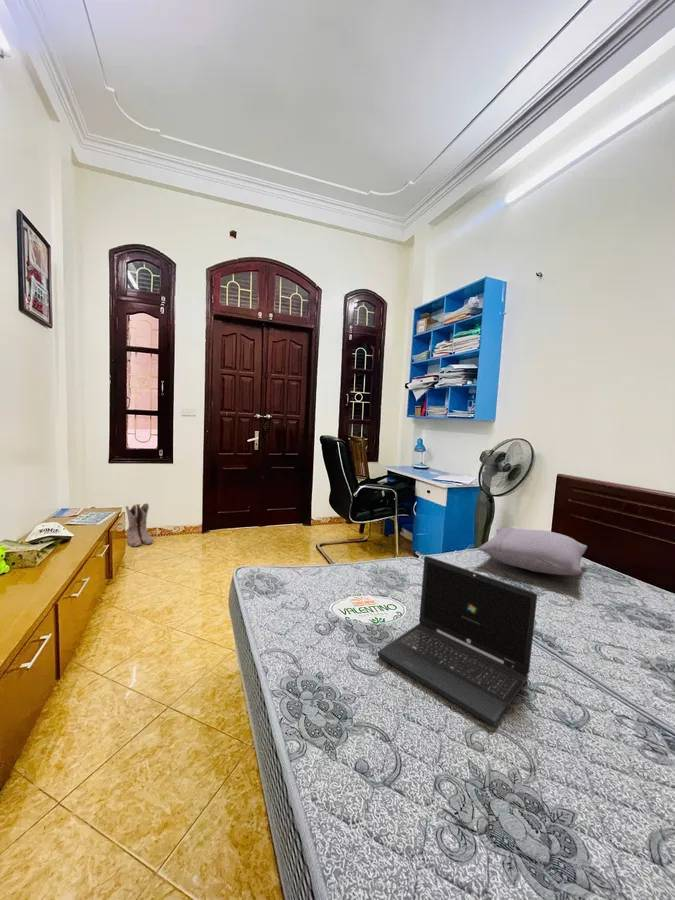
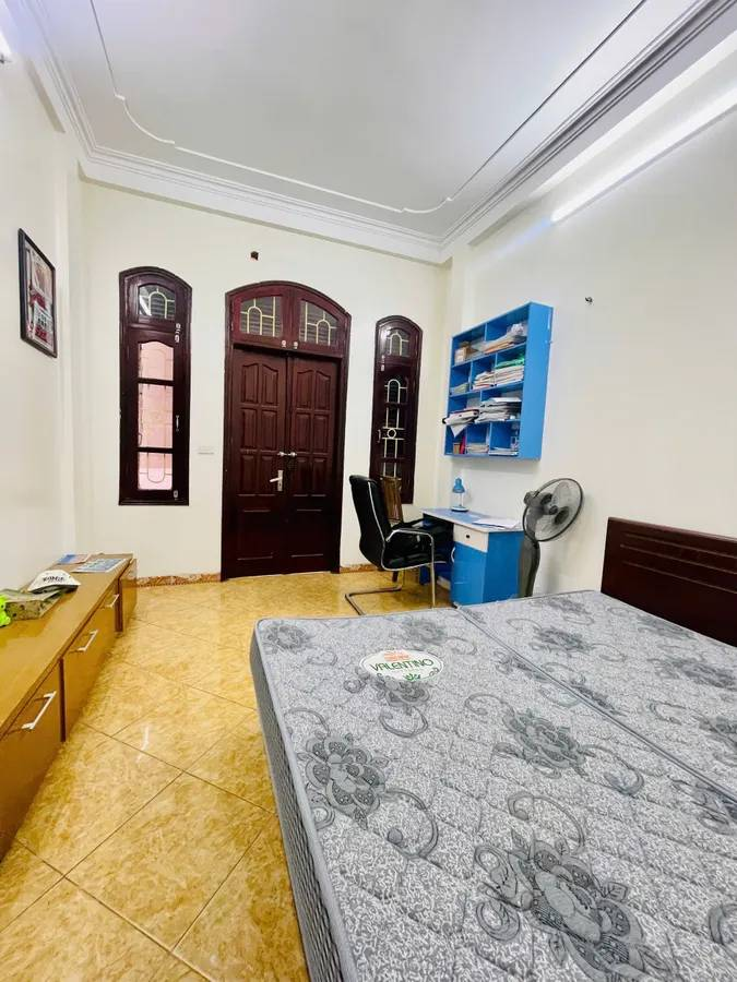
- pillow (533, 548)
- boots (139, 523)
- laptop (453, 626)
